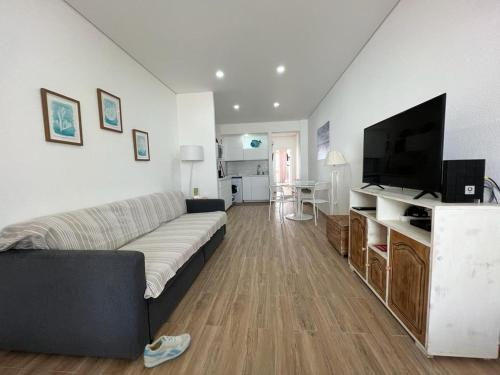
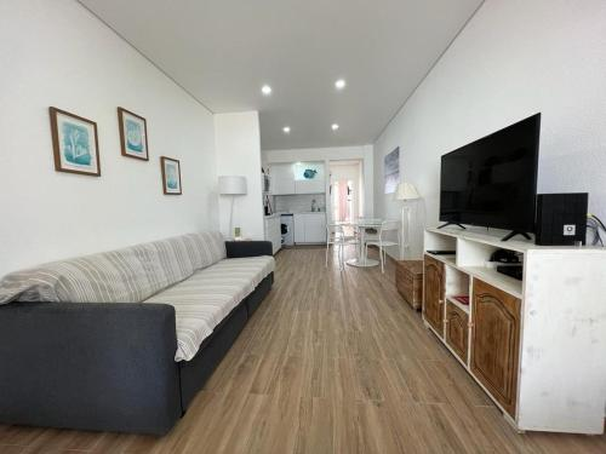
- sneaker (168, 345)
